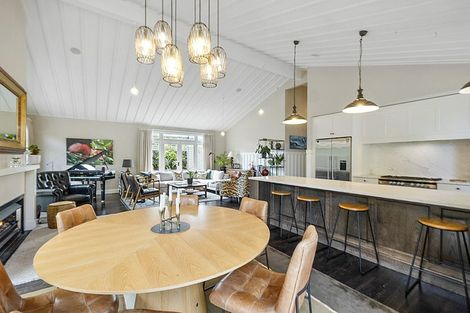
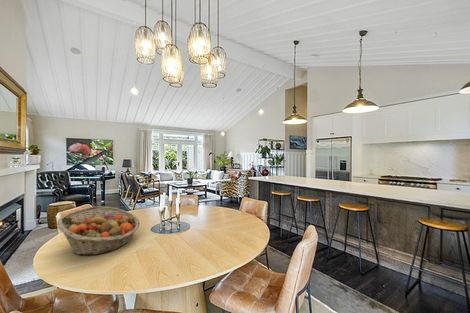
+ fruit basket (102, 227)
